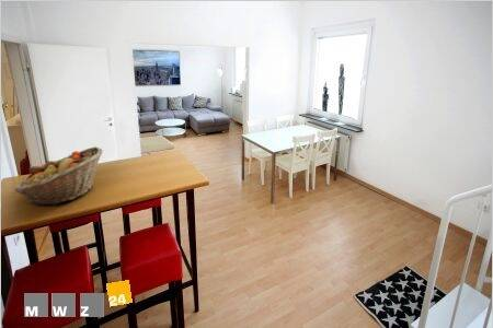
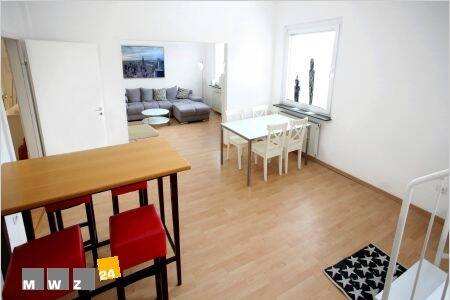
- fruit basket (64, 173)
